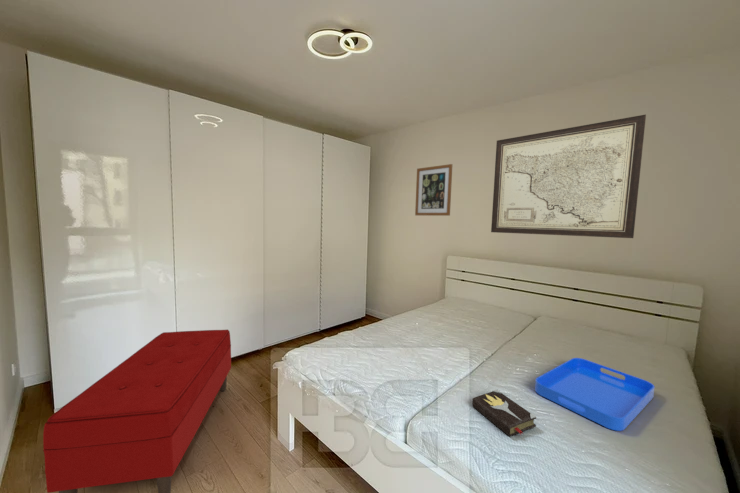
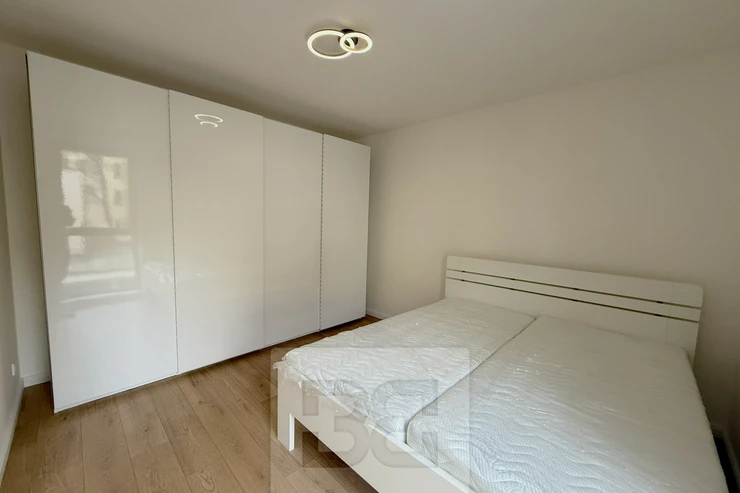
- wall art (556, 183)
- hardback book (502, 410)
- bench (166, 398)
- wall art (432, 191)
- serving tray (593, 387)
